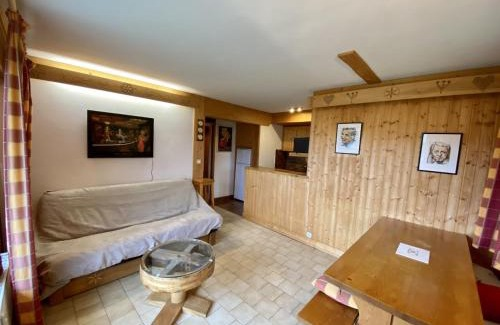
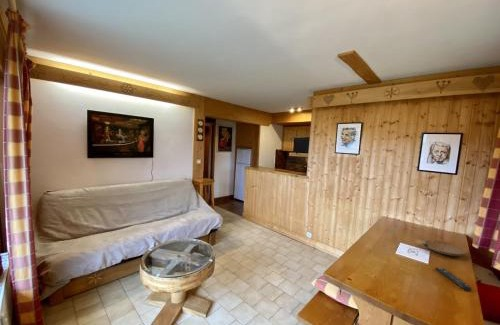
+ bowl (444, 248)
+ remote control (451, 277)
